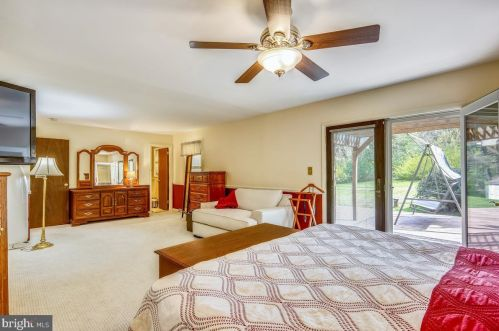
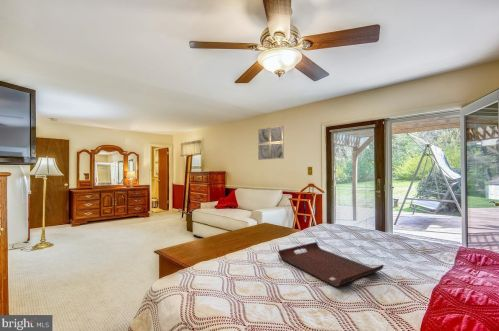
+ serving tray (326, 261)
+ wall art (270, 142)
